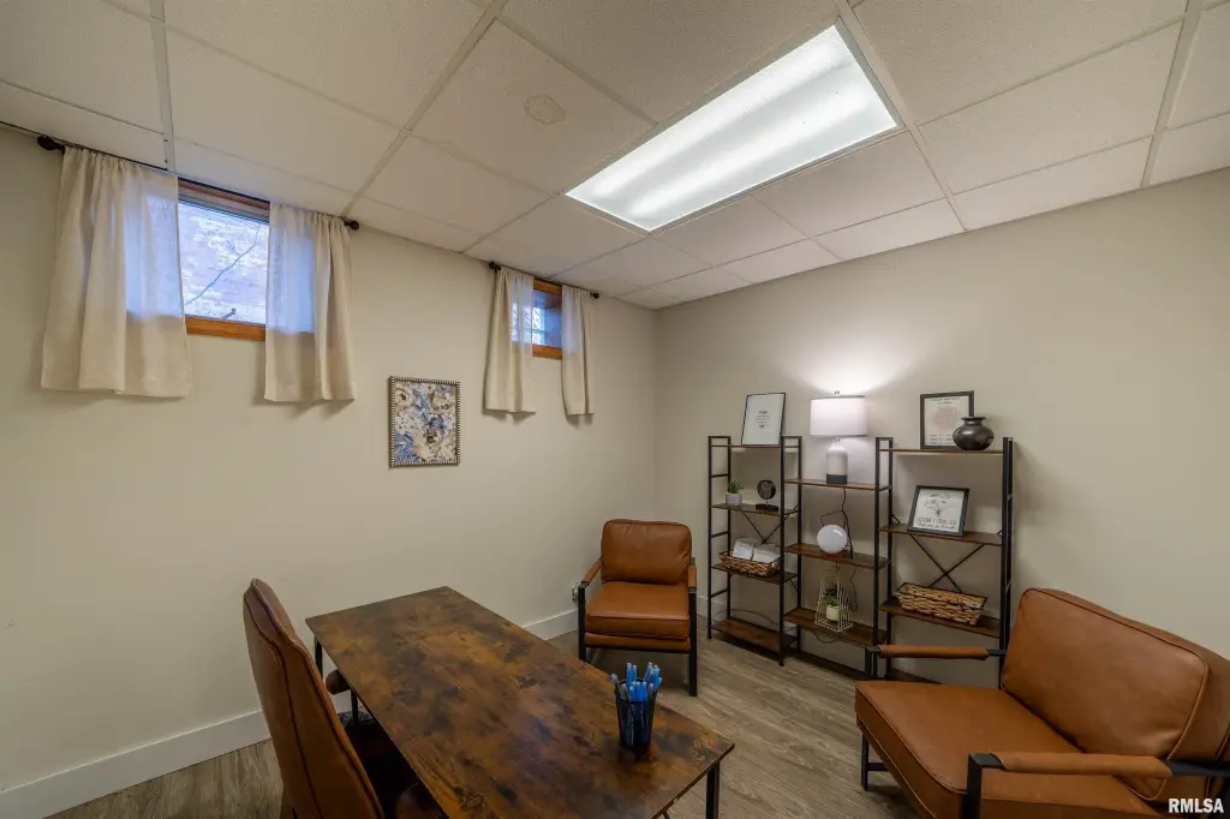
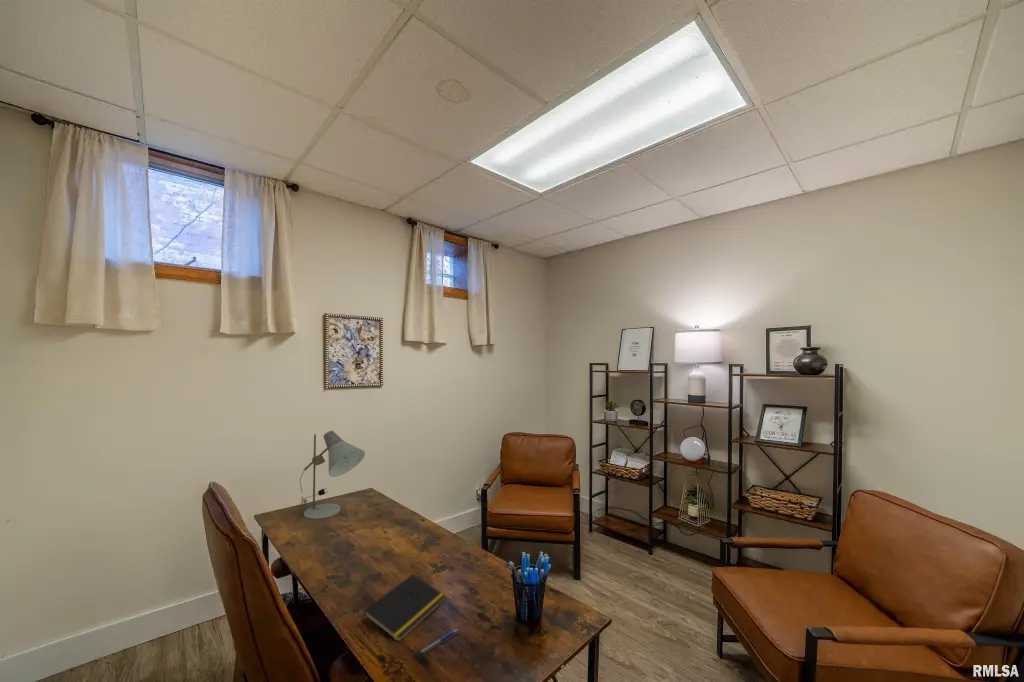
+ notepad (406, 604)
+ desk lamp (331, 468)
+ pen (439, 640)
